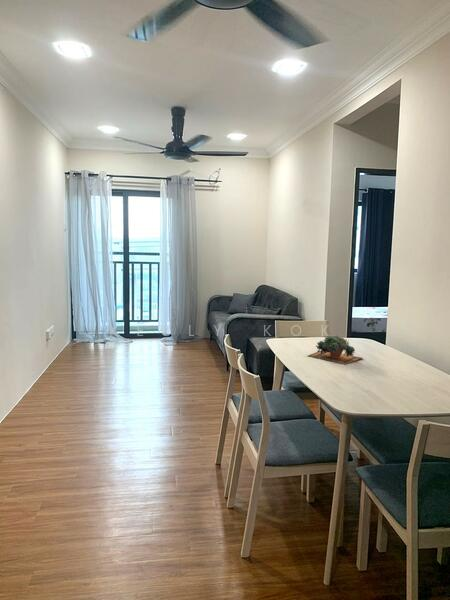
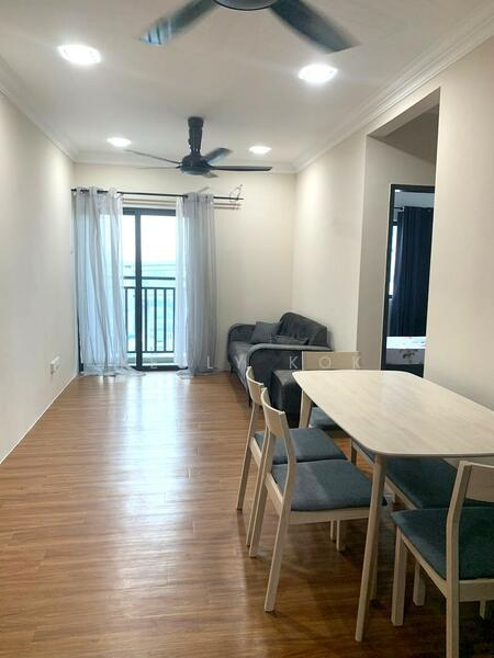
- succulent plant (335, 346)
